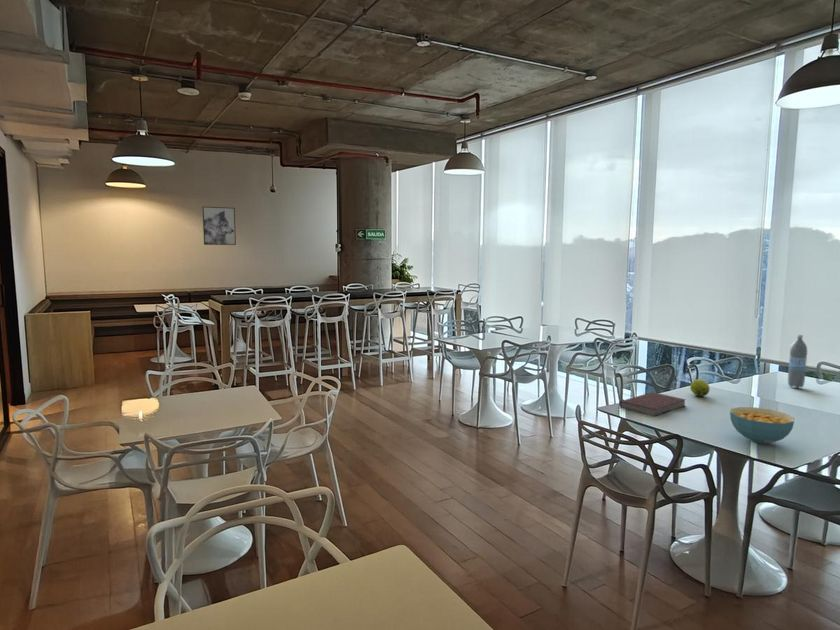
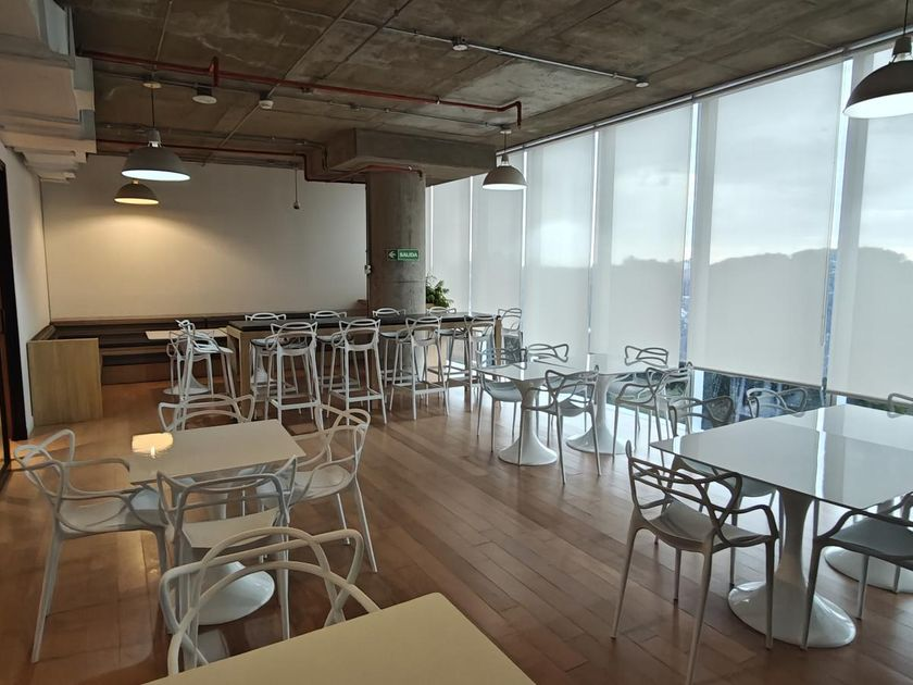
- cereal bowl (760, 428)
- wall art (219, 226)
- water bottle (797, 361)
- book (652, 403)
- apple (700, 387)
